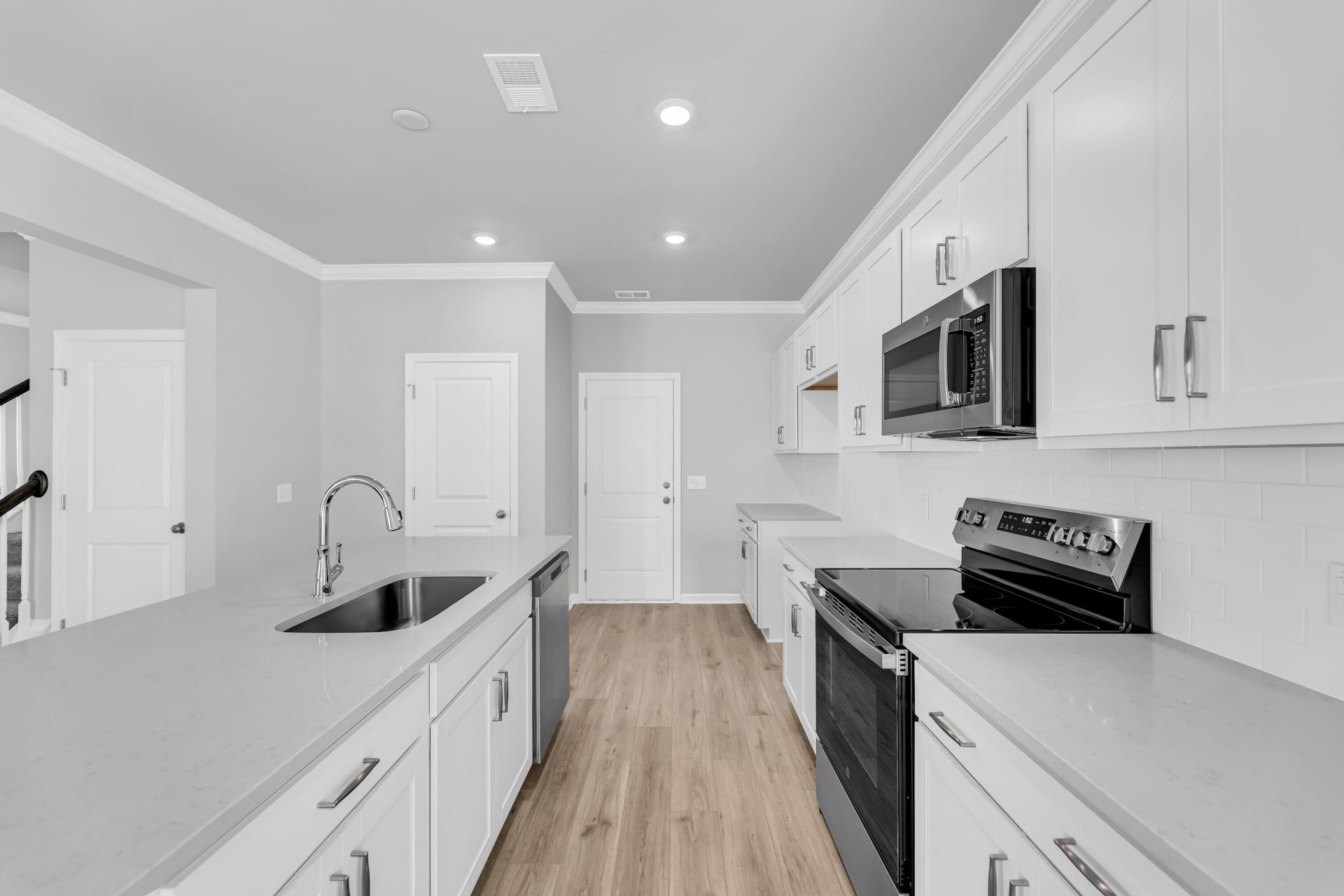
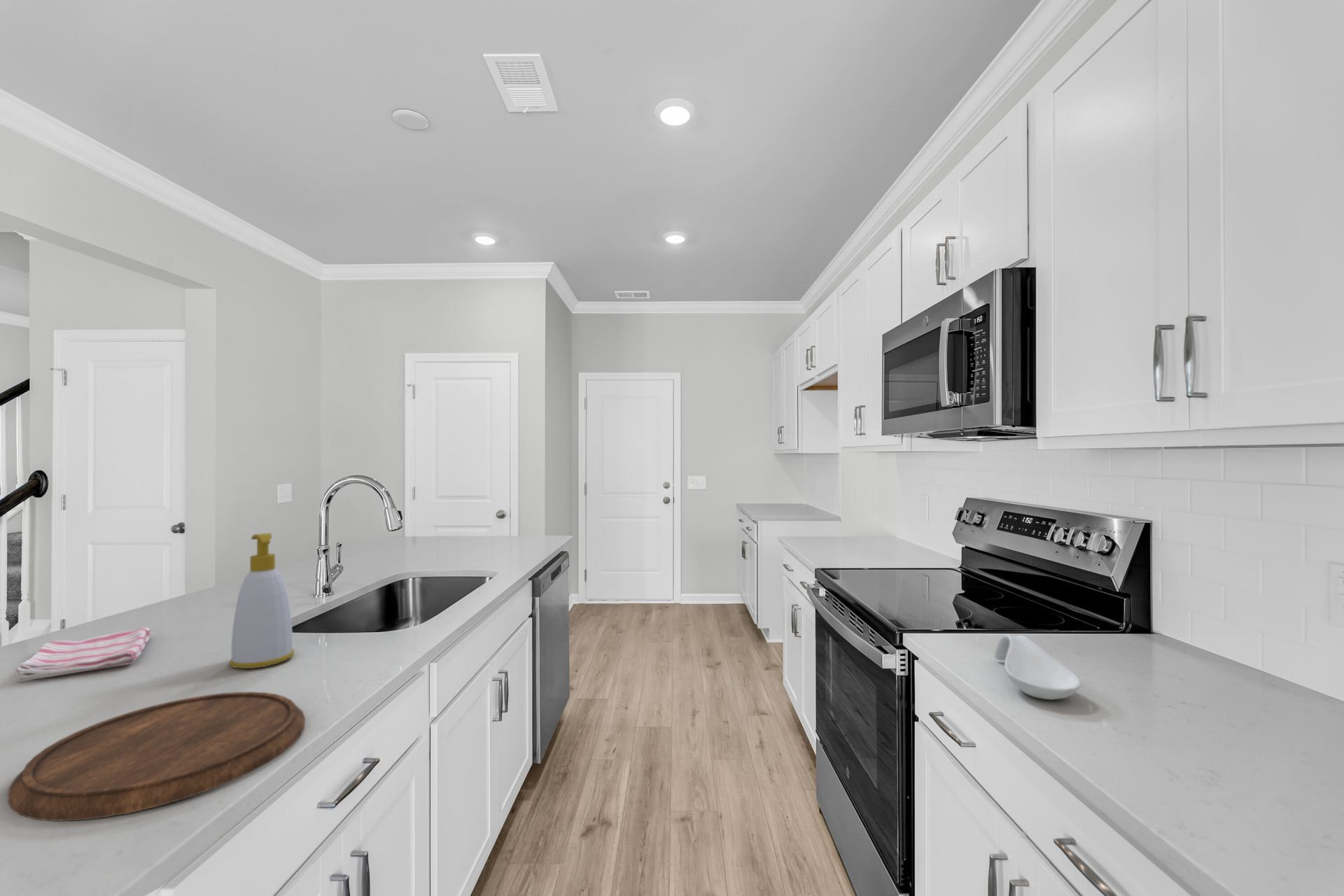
+ spoon rest (1028, 663)
+ cutting board (174, 742)
+ soap bottle (262, 596)
+ dish towel (90, 649)
